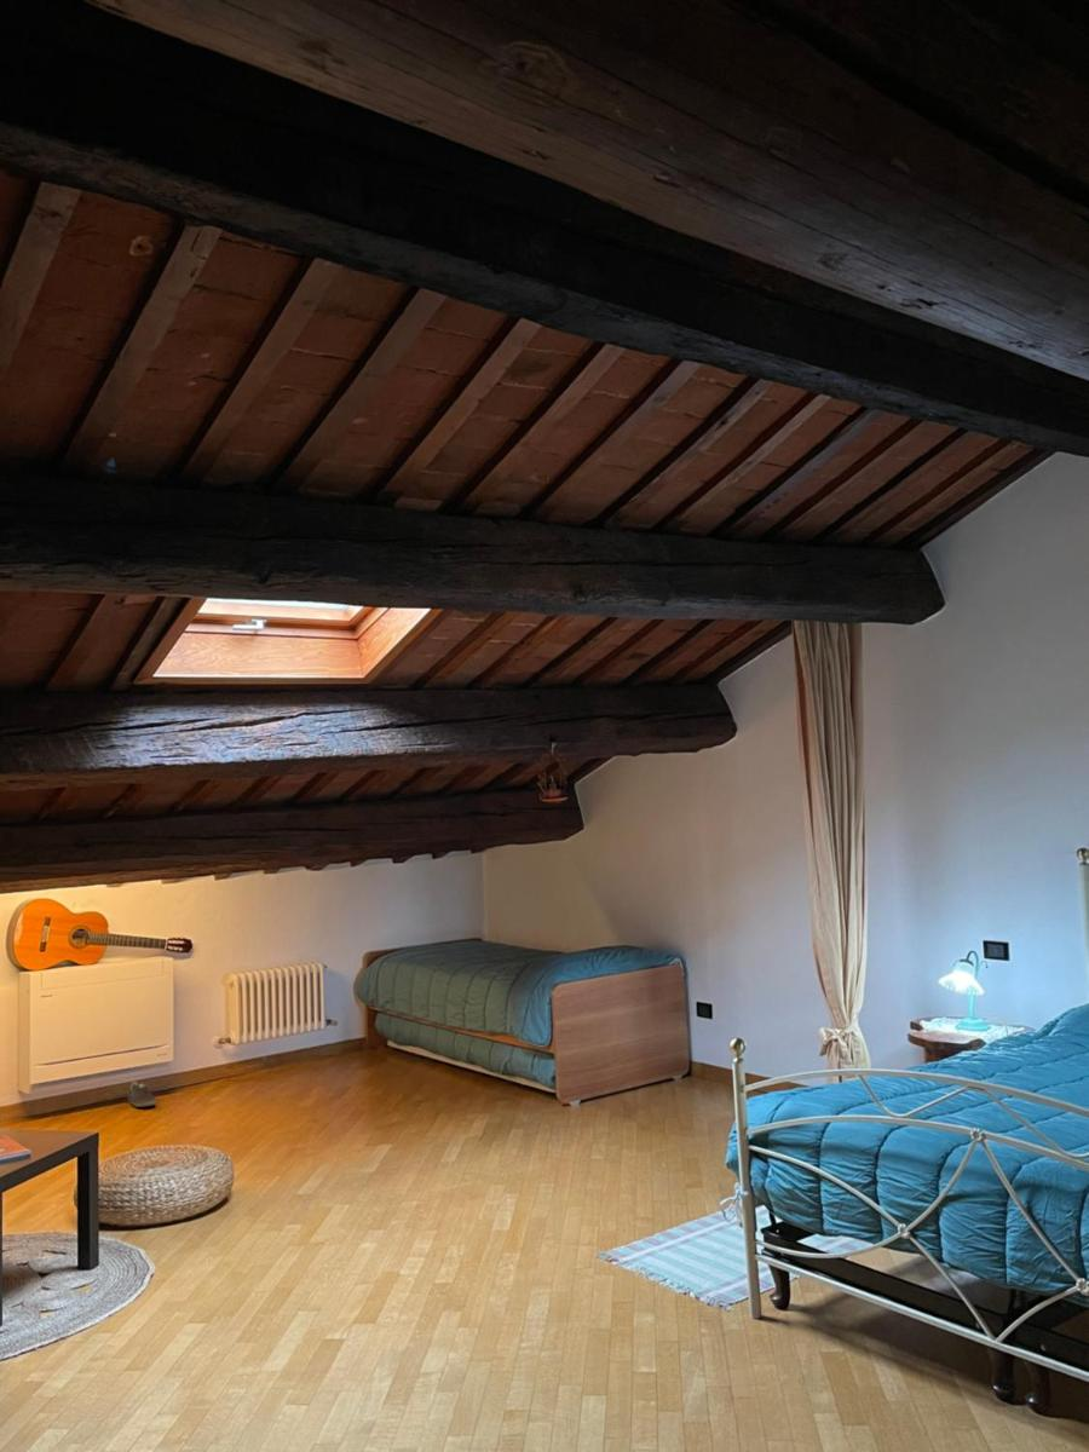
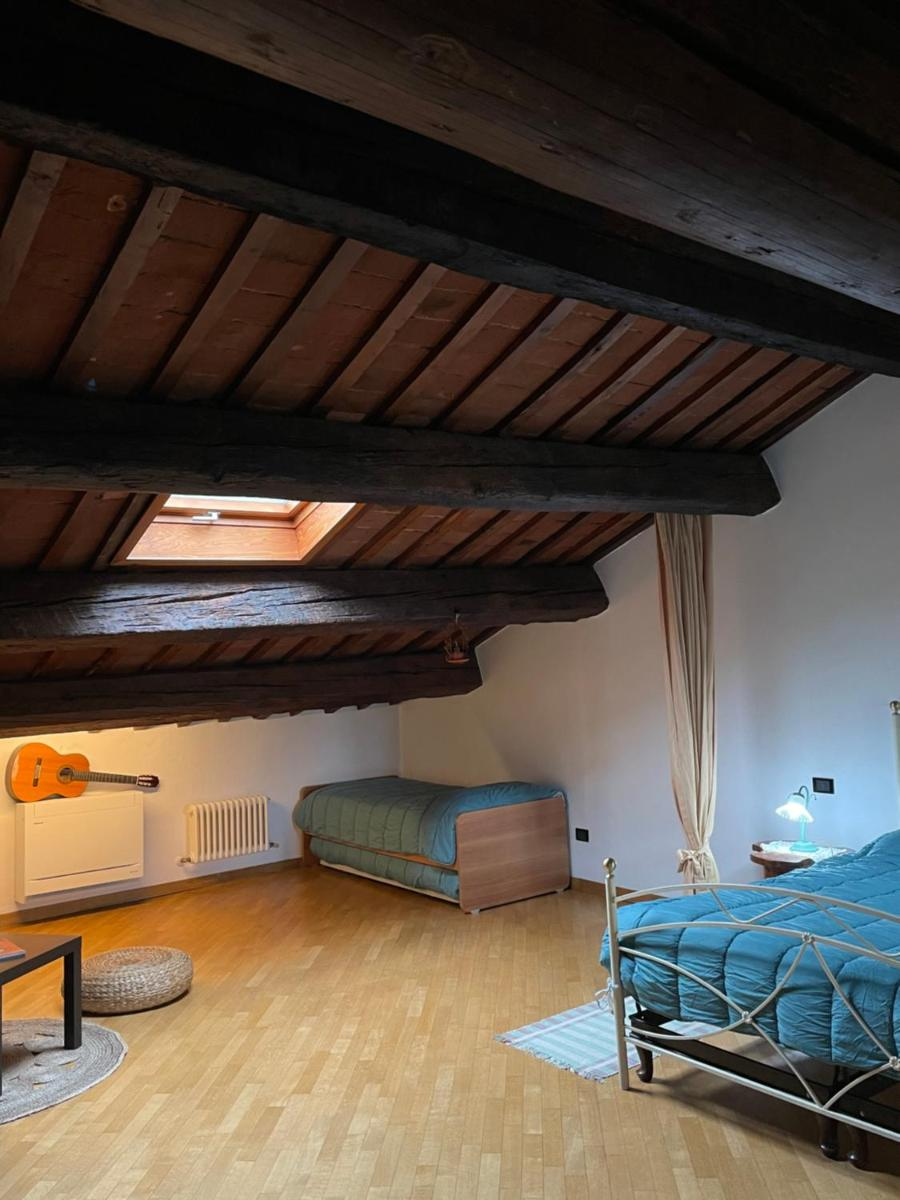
- sneaker (140, 1094)
